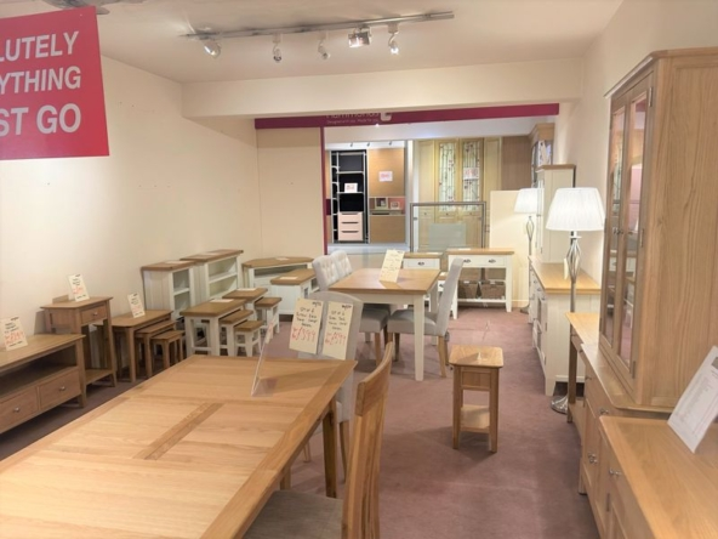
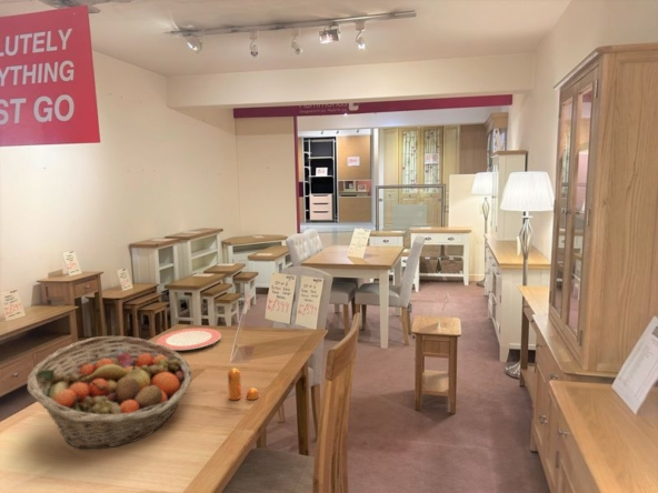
+ pepper shaker (240, 382)
+ fruit basket (118, 384)
+ plate (189, 340)
